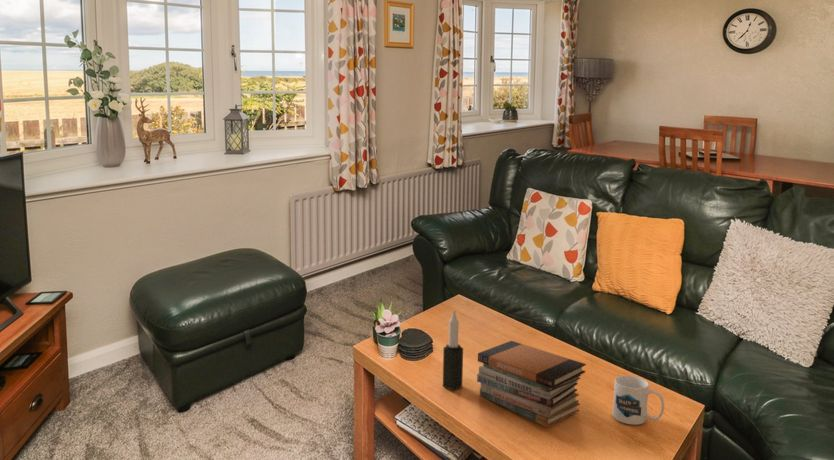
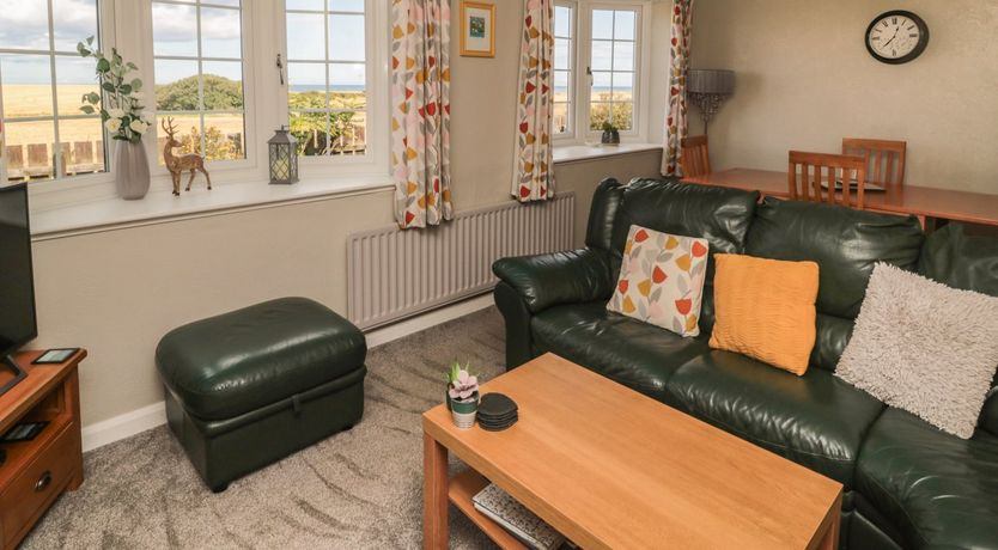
- candle (453, 348)
- mug (635, 401)
- book stack (528, 380)
